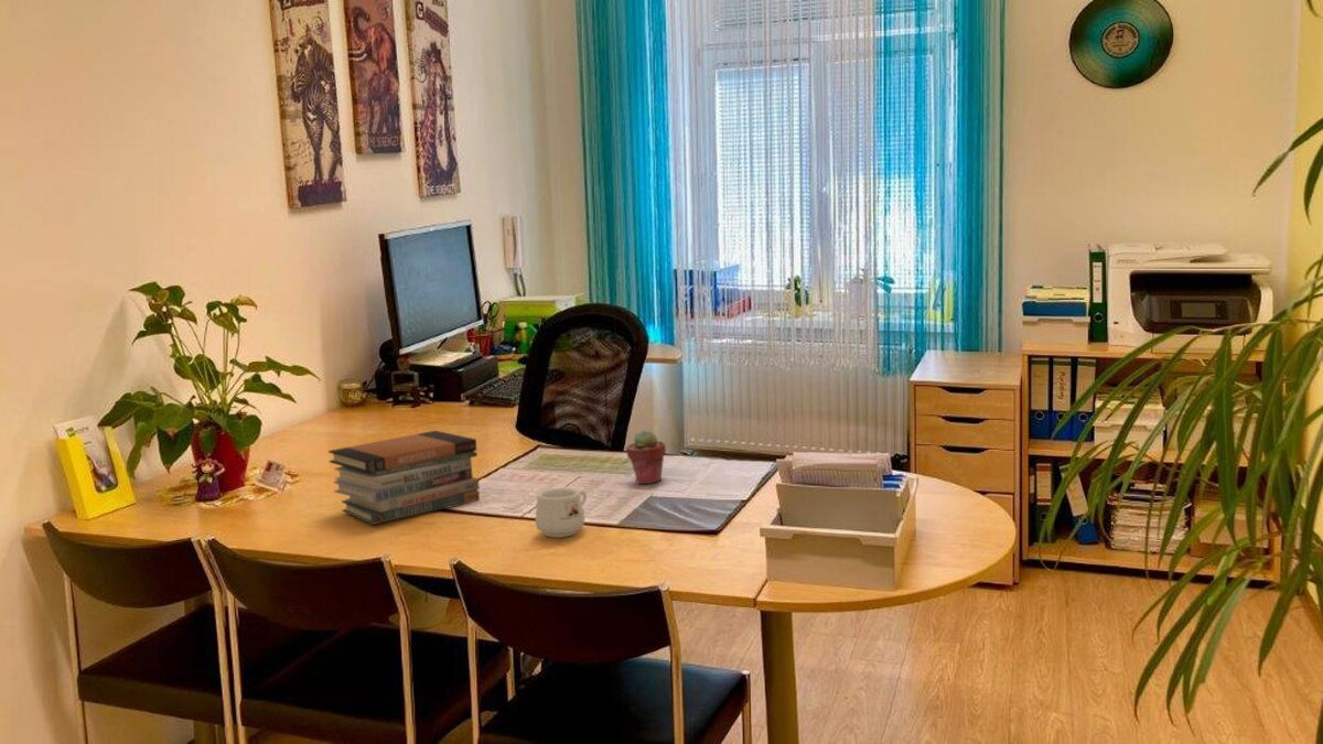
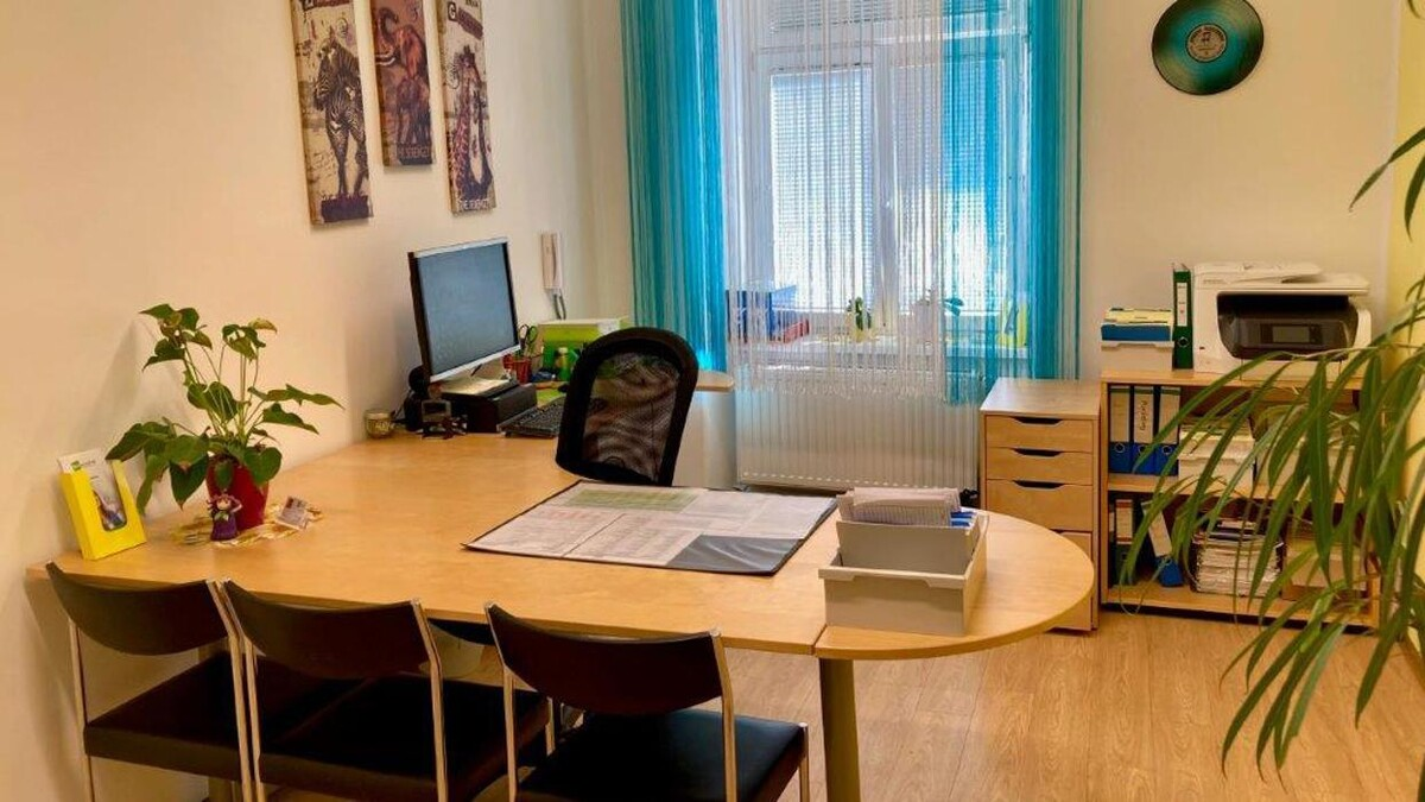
- mug (563, 511)
- book stack (406, 475)
- potted succulent (646, 455)
